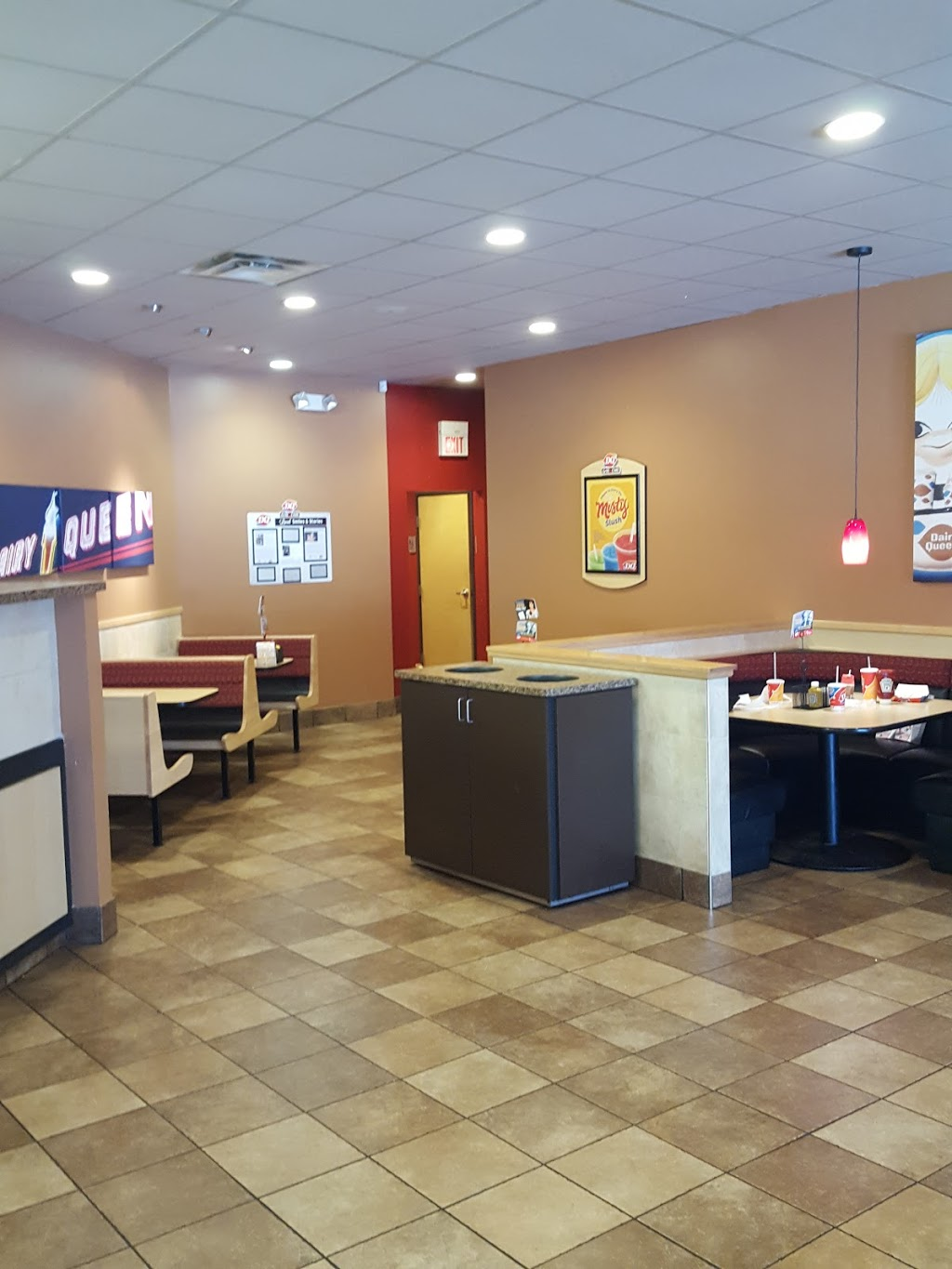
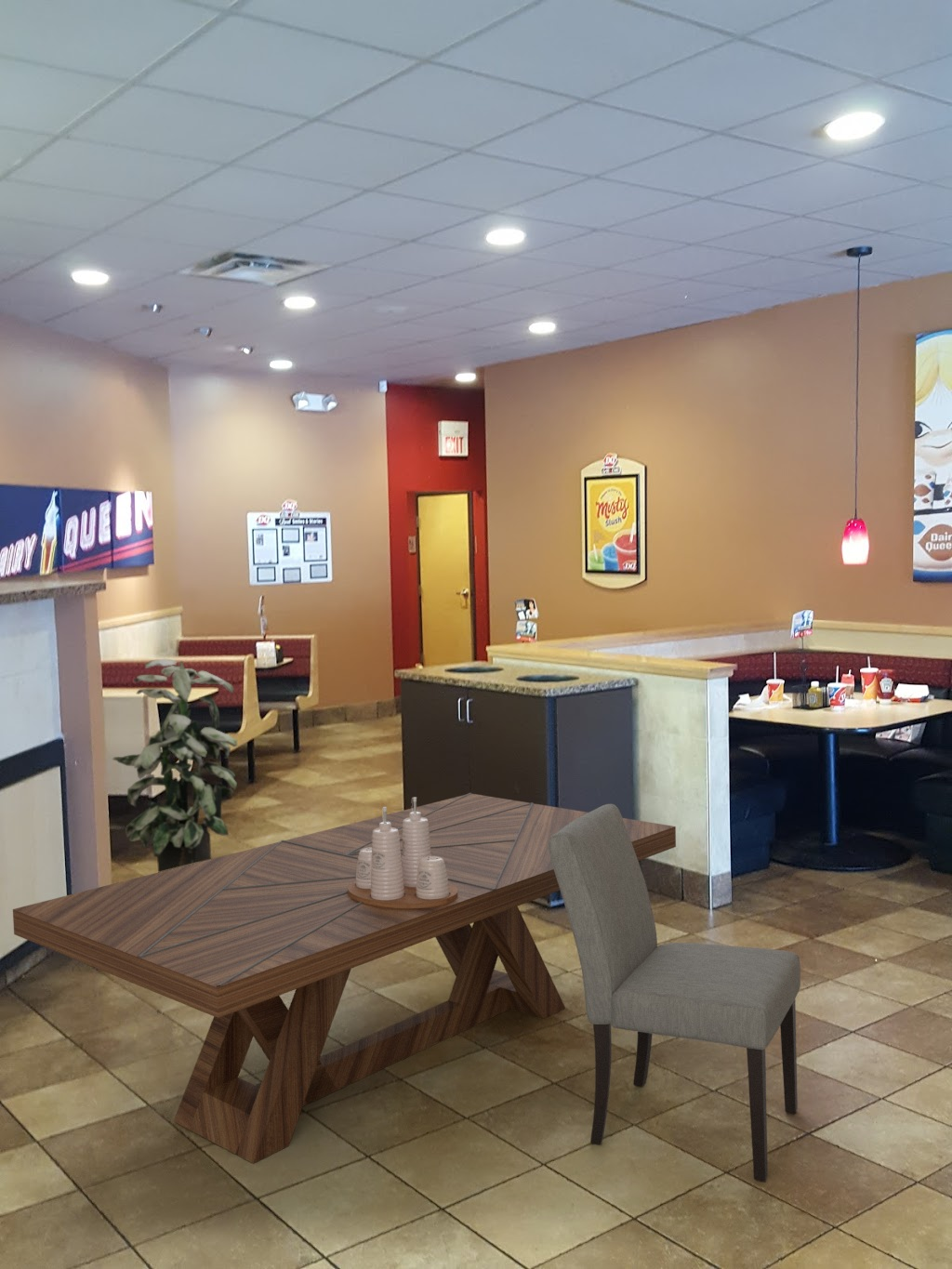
+ condiment set (399, 846)
+ chair (675, 975)
+ indoor plant (177, 780)
+ dining table (380, 957)
